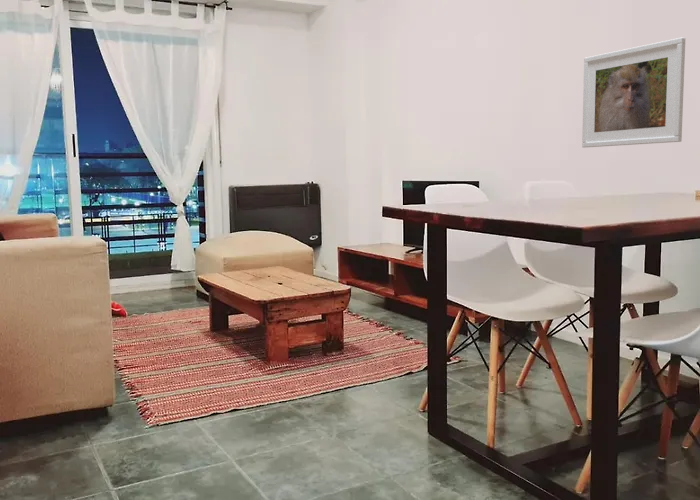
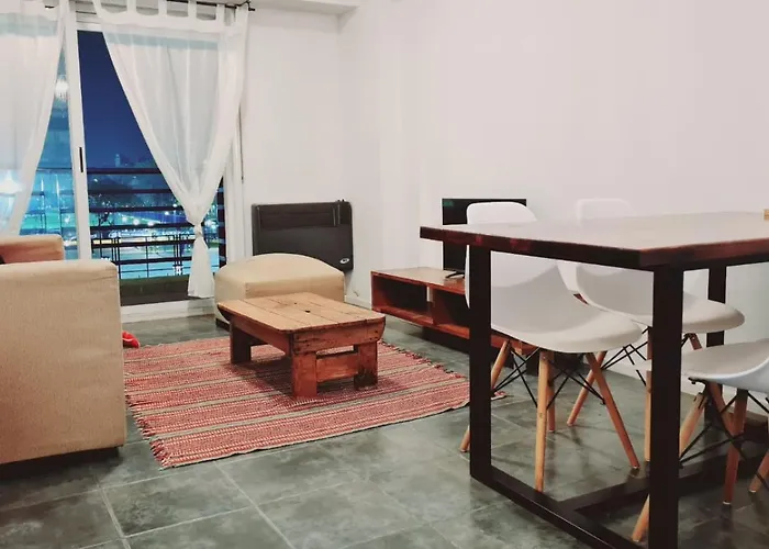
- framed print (629, 97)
